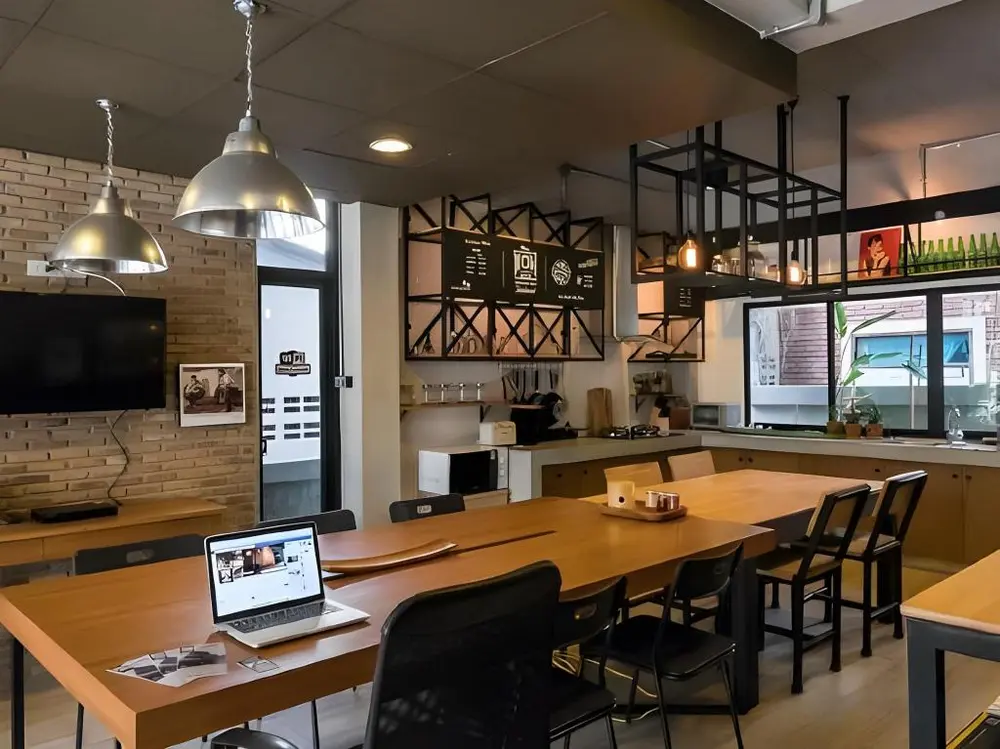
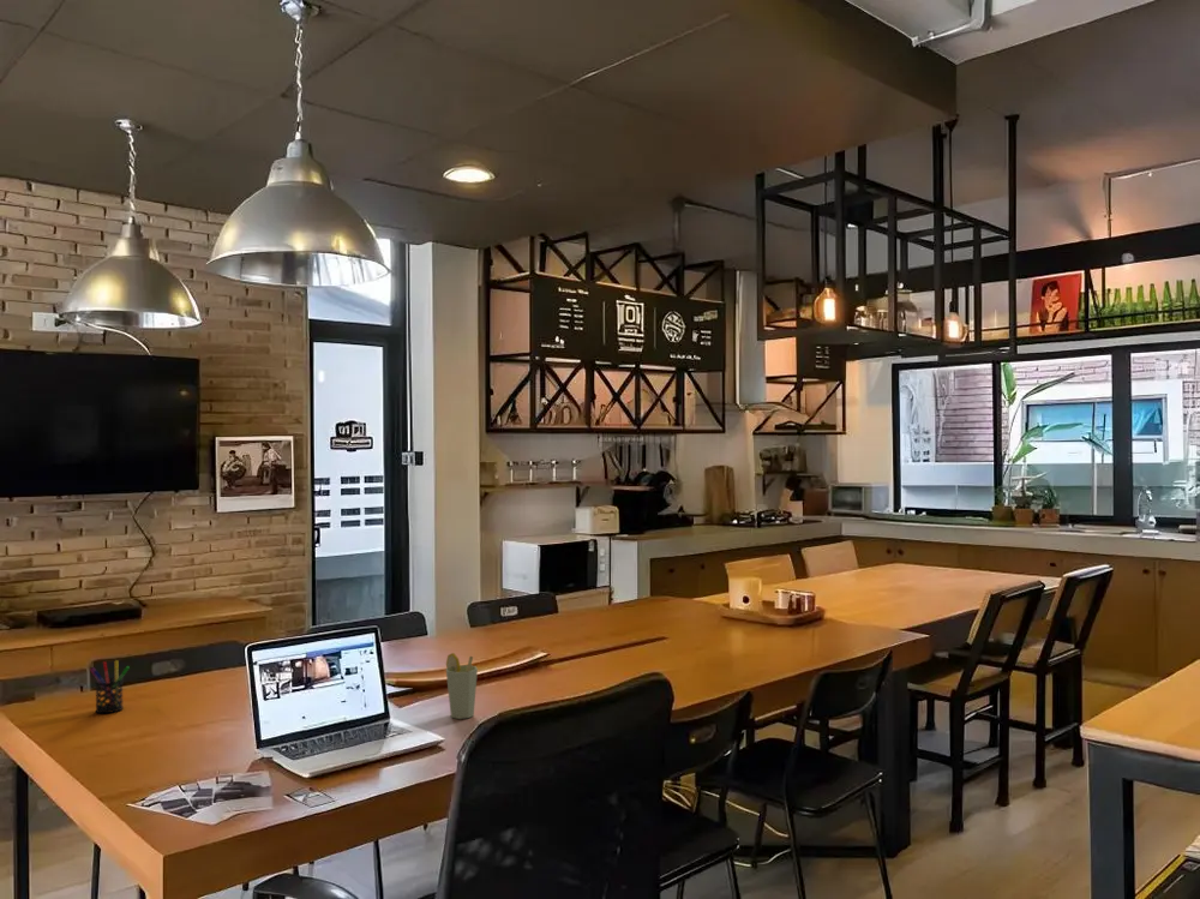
+ pen holder (112, 684)
+ cup (460, 683)
